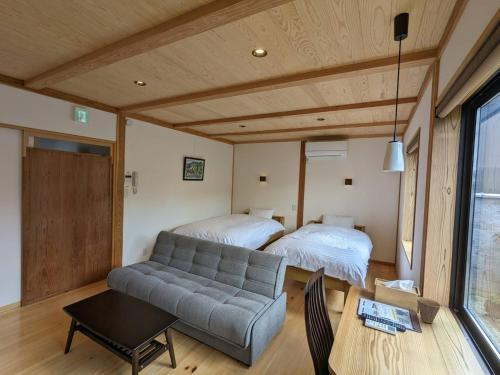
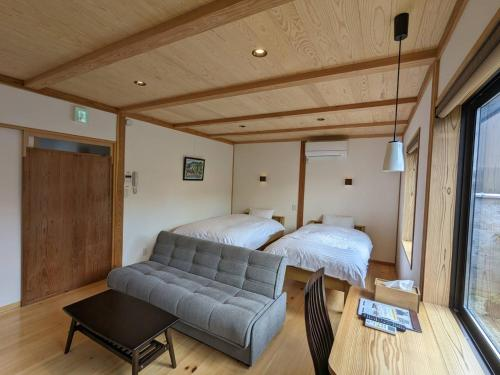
- cup (428, 311)
